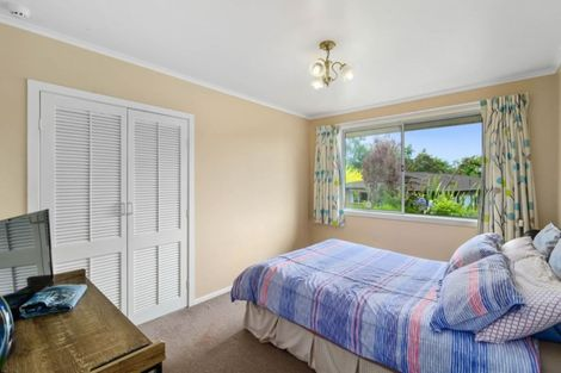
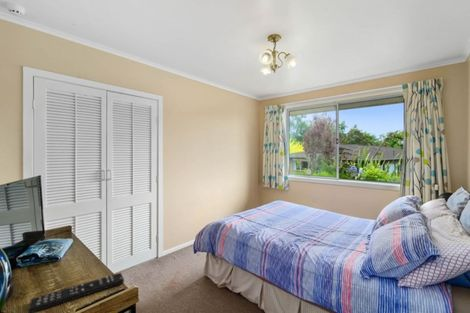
+ remote control (81, 289)
